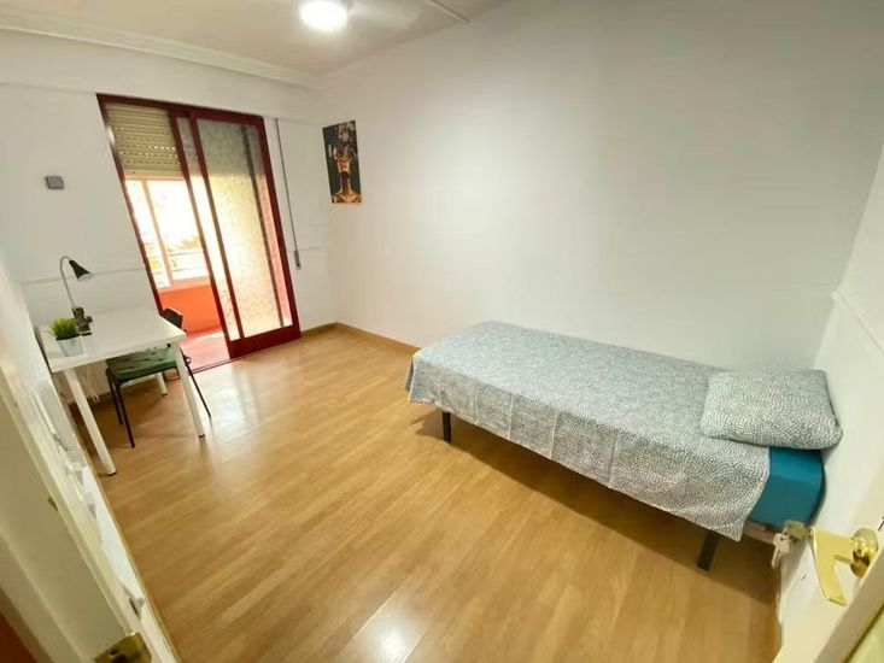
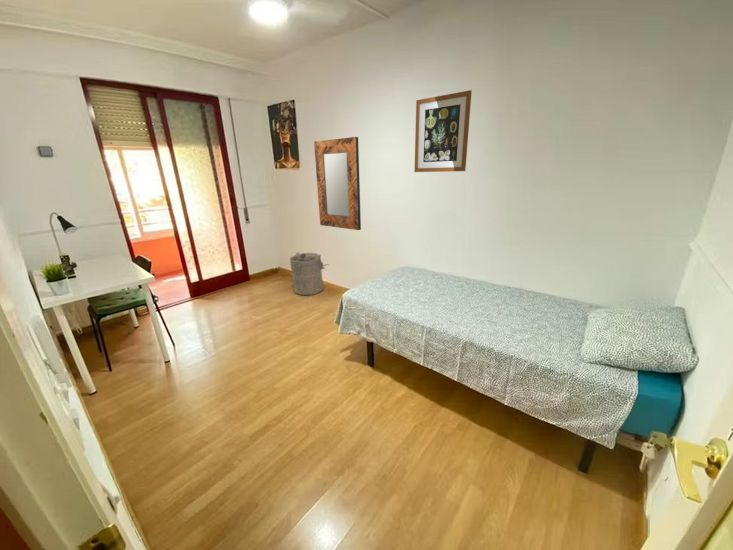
+ wall art (440, 135)
+ laundry hamper (306, 271)
+ home mirror (337, 185)
